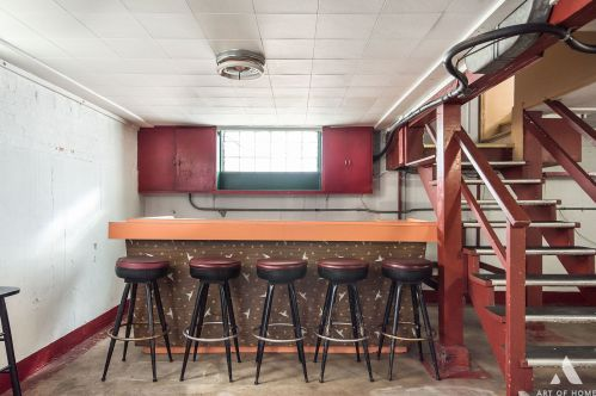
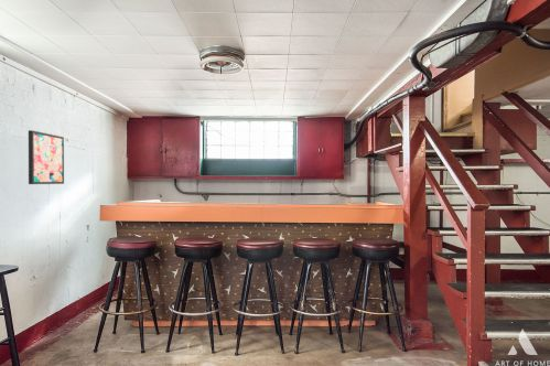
+ wall art (47, 159)
